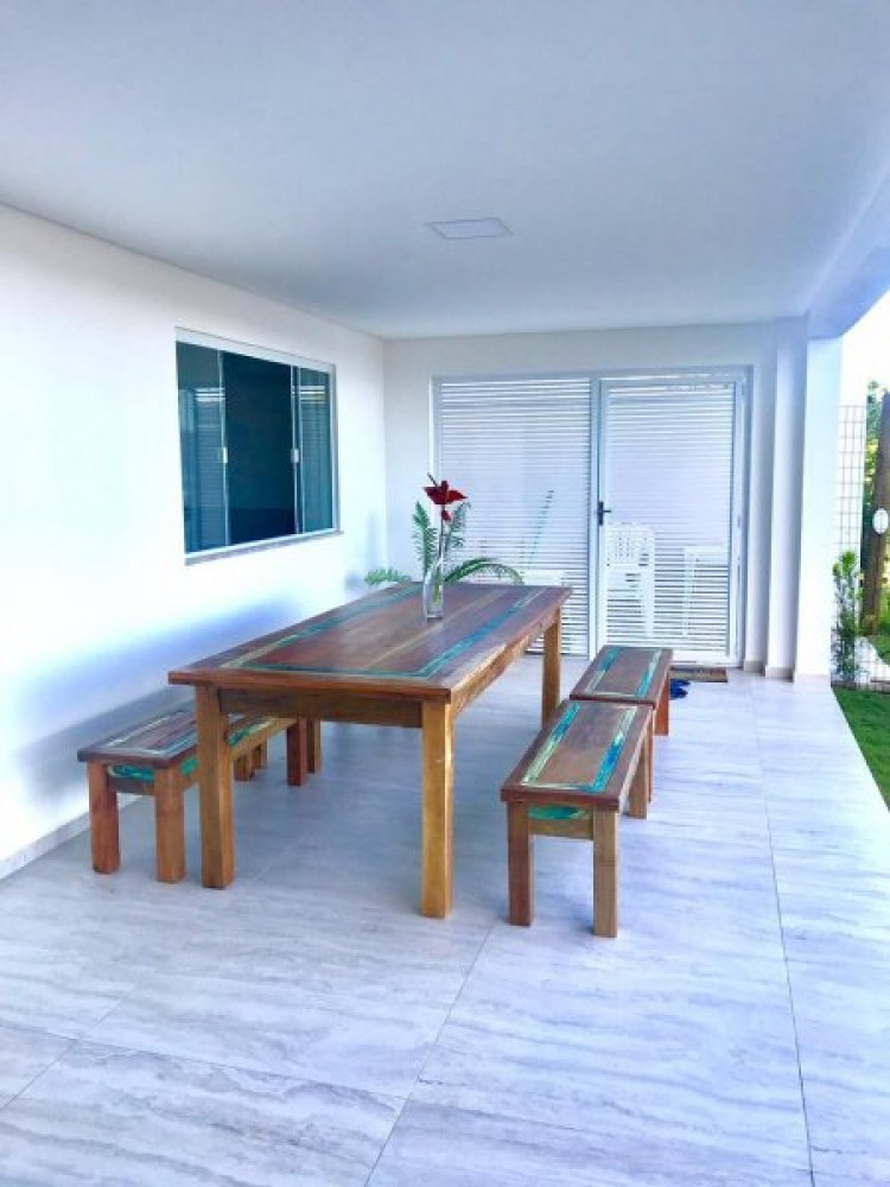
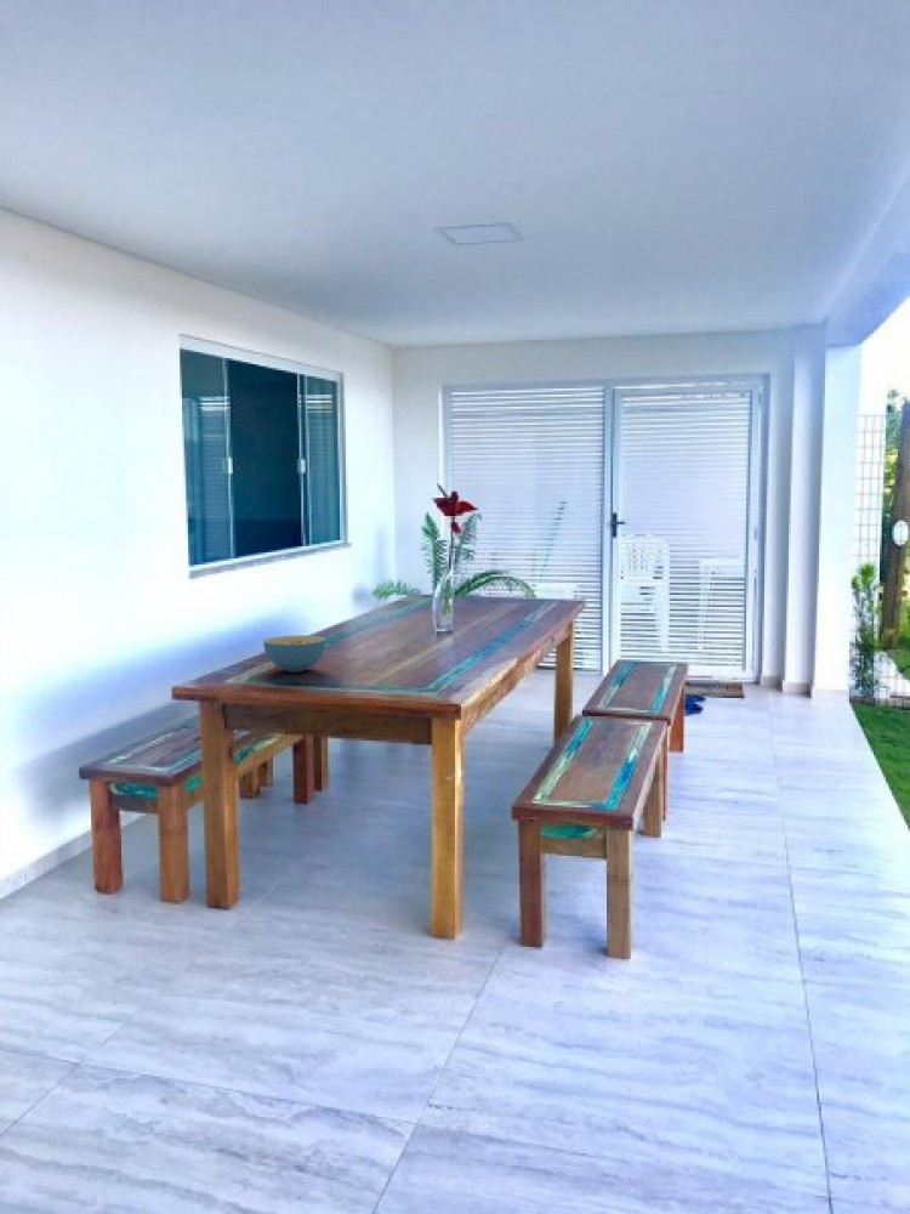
+ cereal bowl (295, 654)
